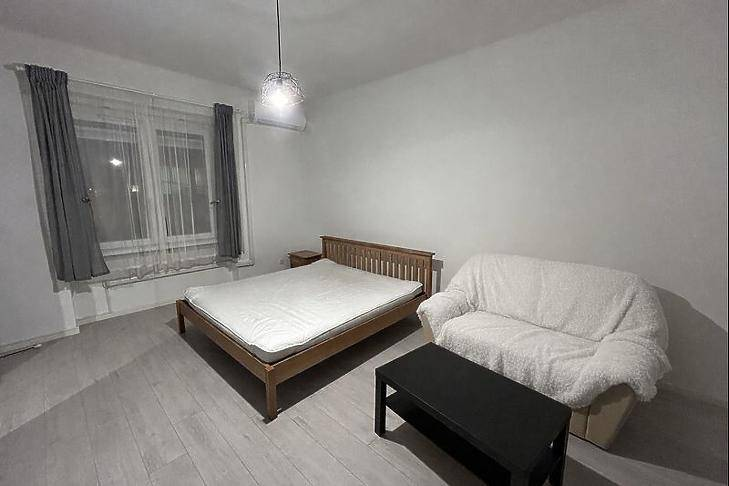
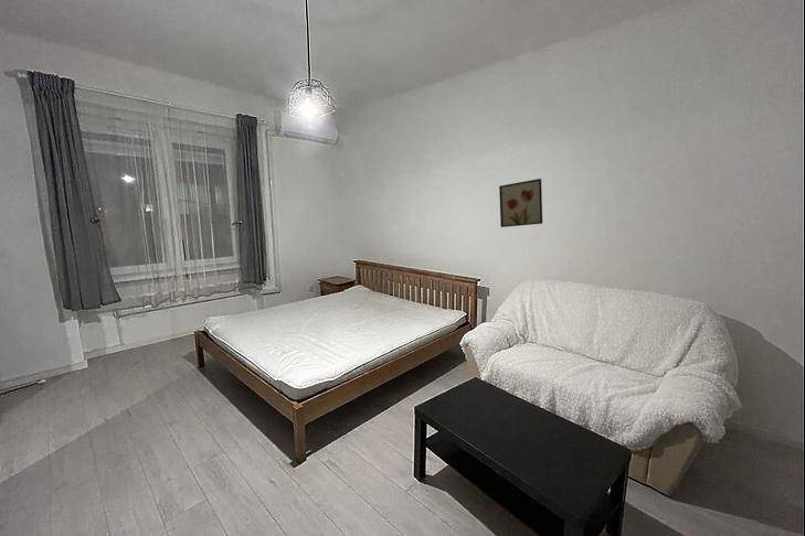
+ wall art (520, 204)
